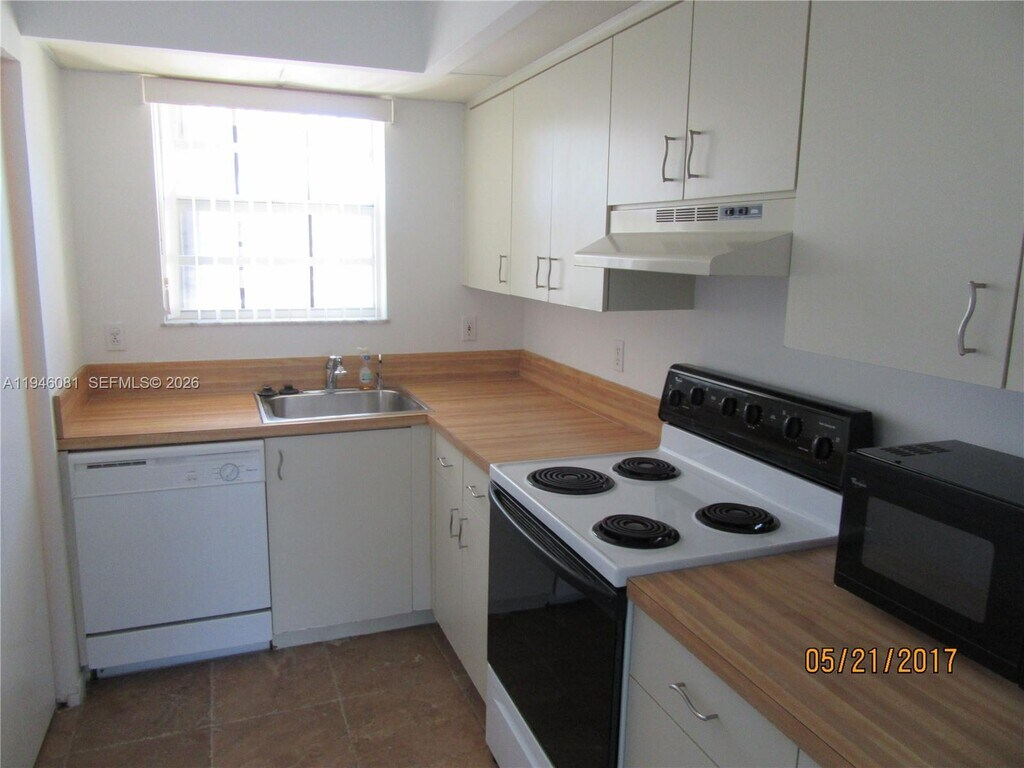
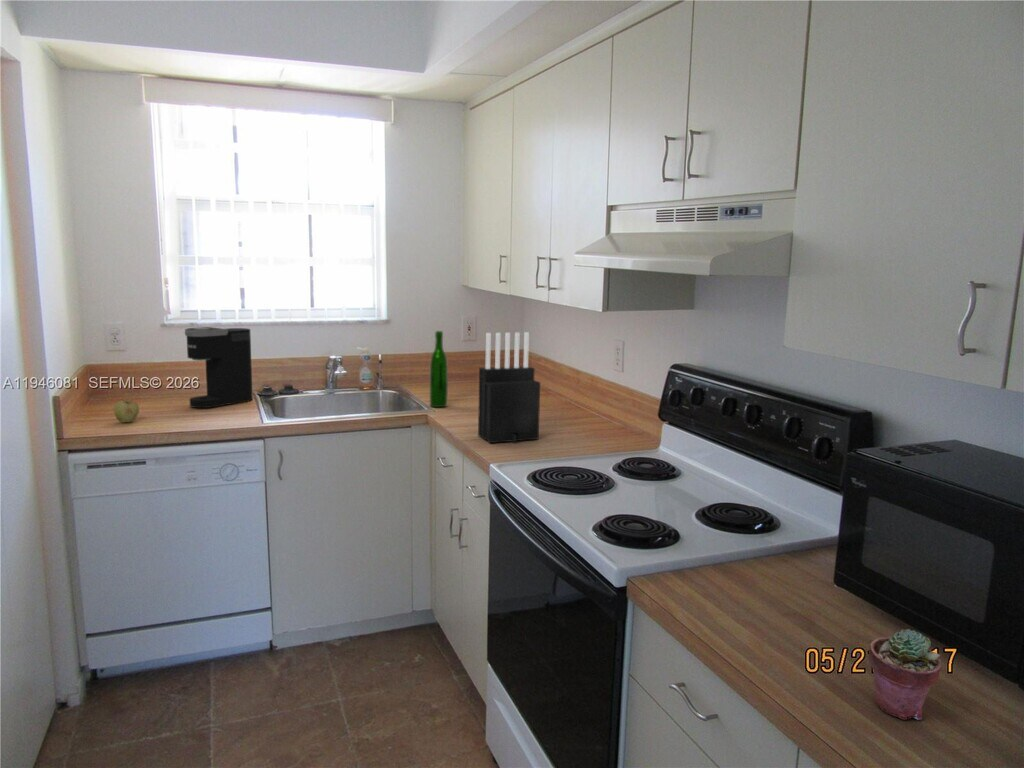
+ knife block (510, 386)
+ potted succulent (903, 669)
+ coffee maker (219, 365)
+ apple (126, 410)
+ wine bottle (438, 368)
